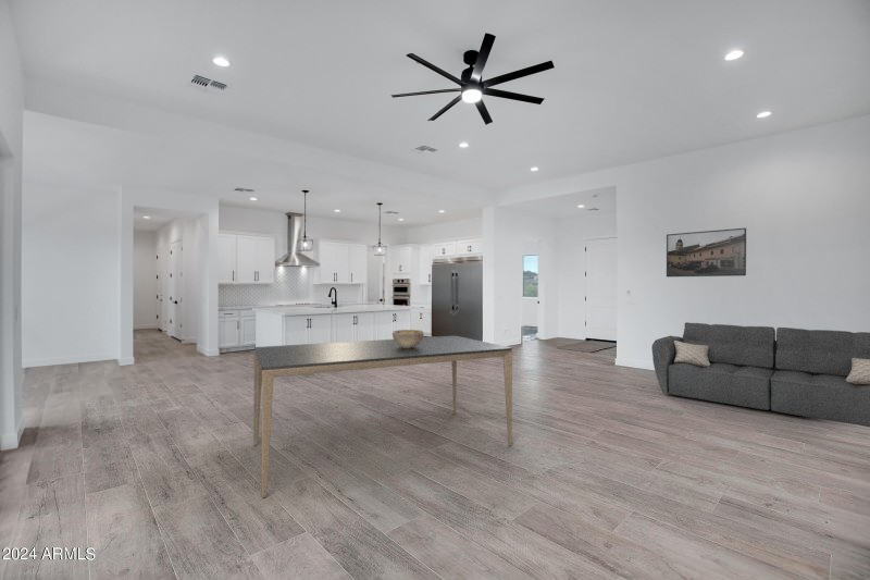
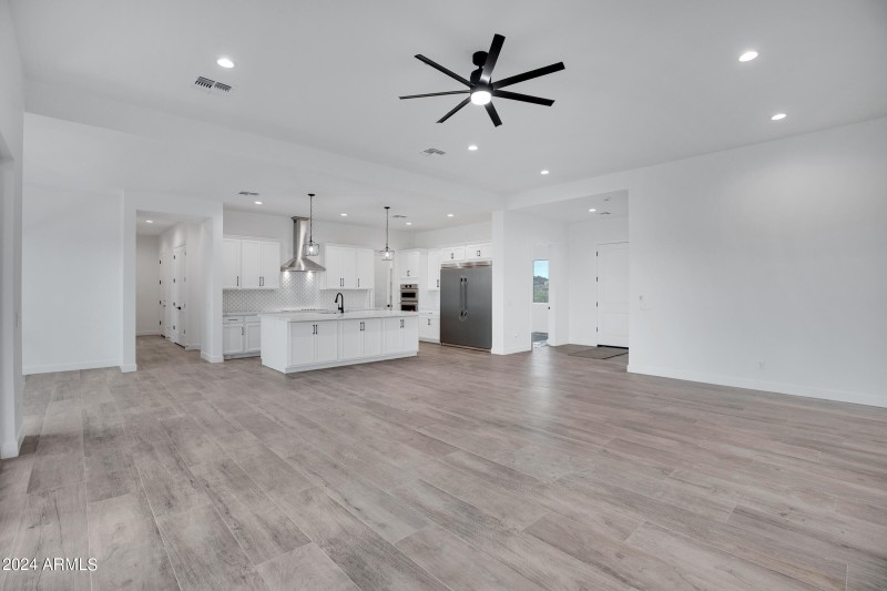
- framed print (704, 254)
- decorative bowl (408, 338)
- sofa (773, 367)
- dining table (383, 367)
